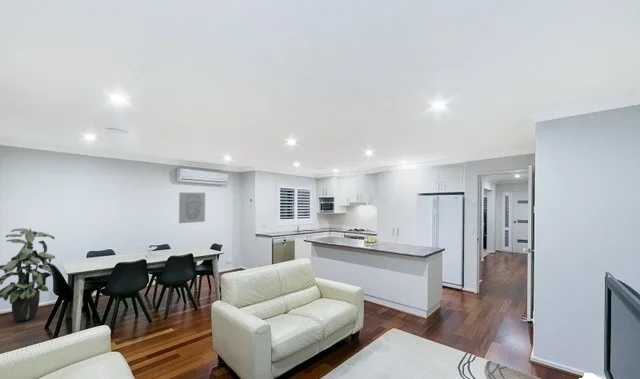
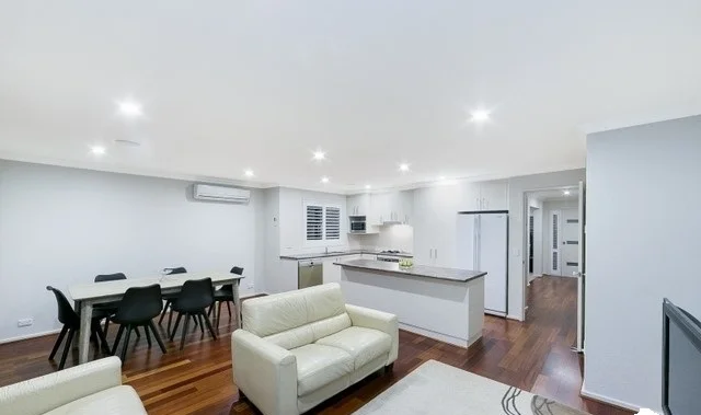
- indoor plant (24, 273)
- wall art (192, 207)
